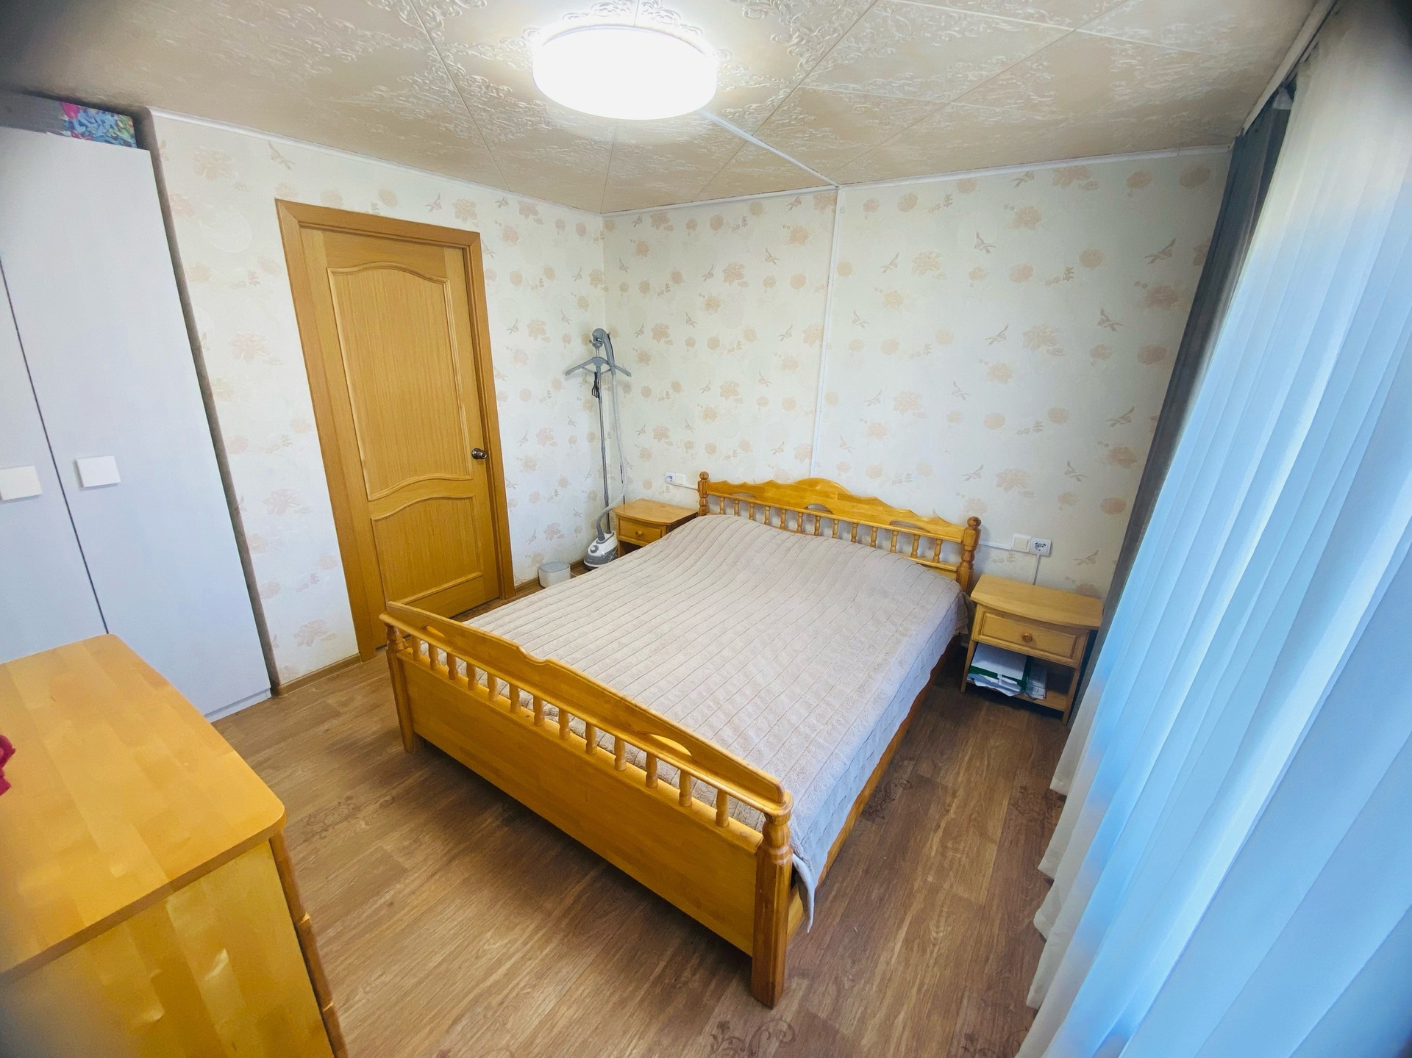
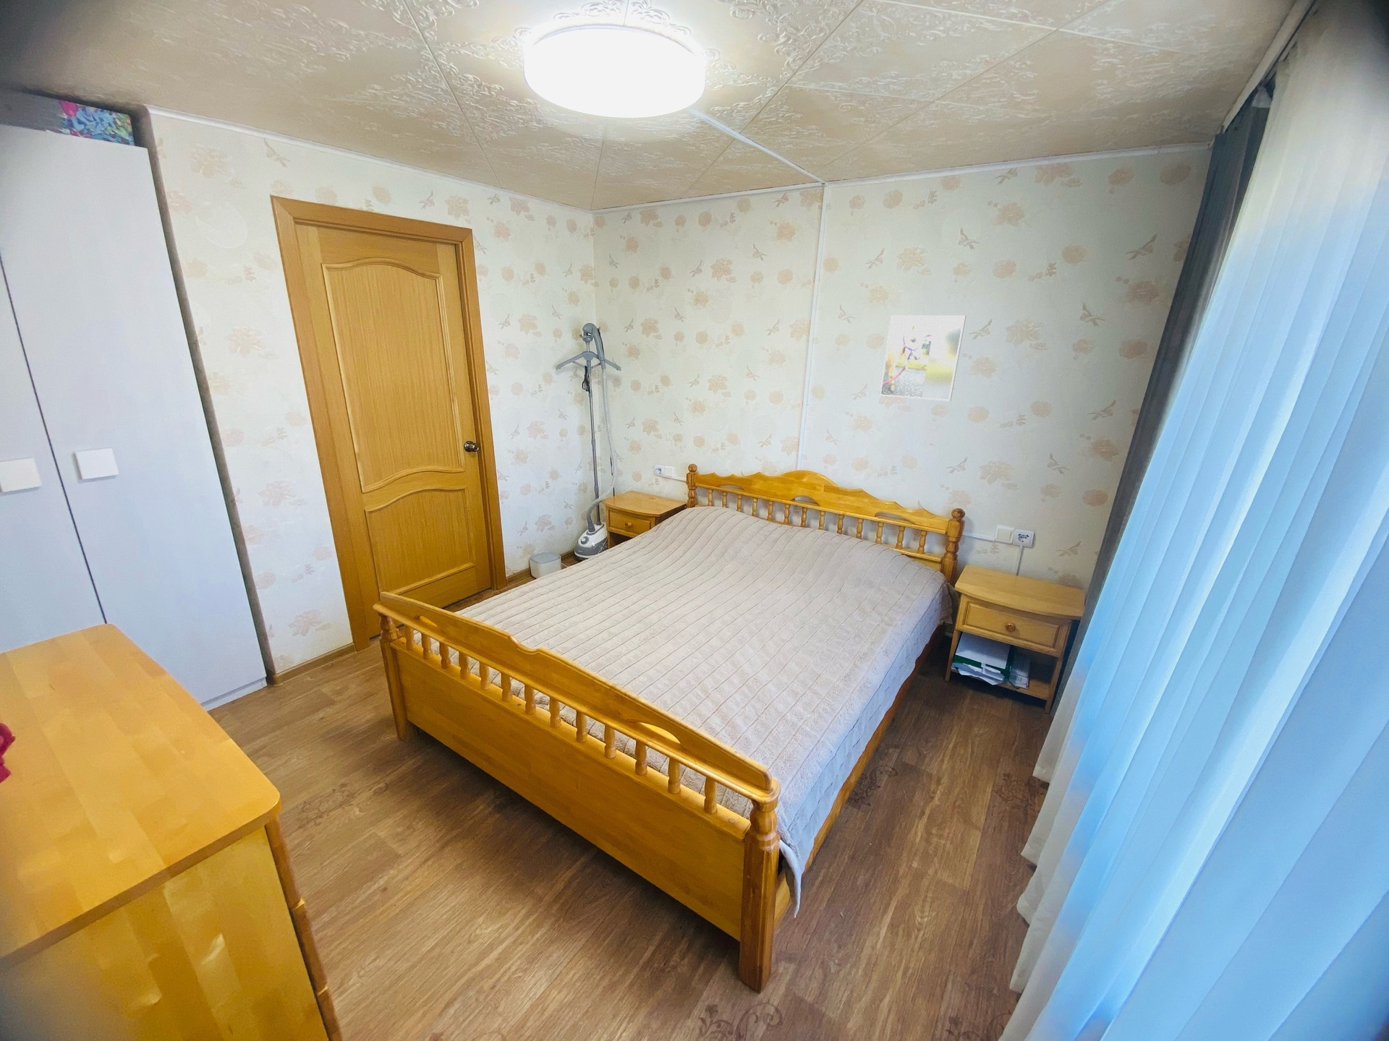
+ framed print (920, 358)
